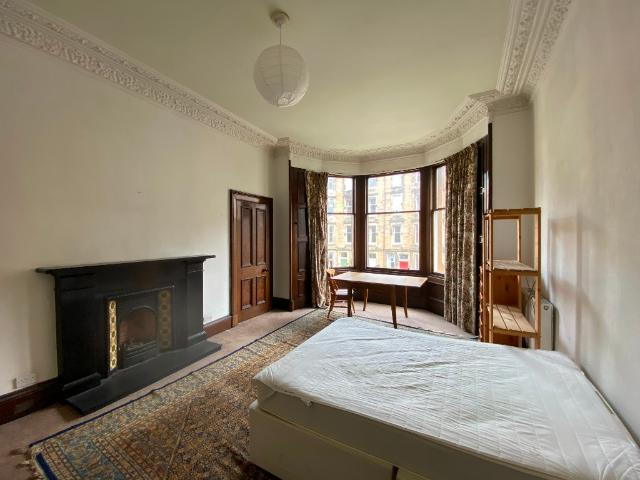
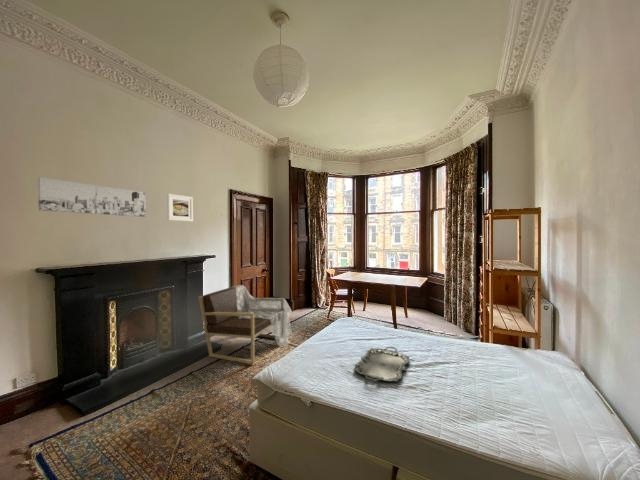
+ wall art (99, 199)
+ armchair (248, 318)
+ serving tray (382, 362)
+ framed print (180, 208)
